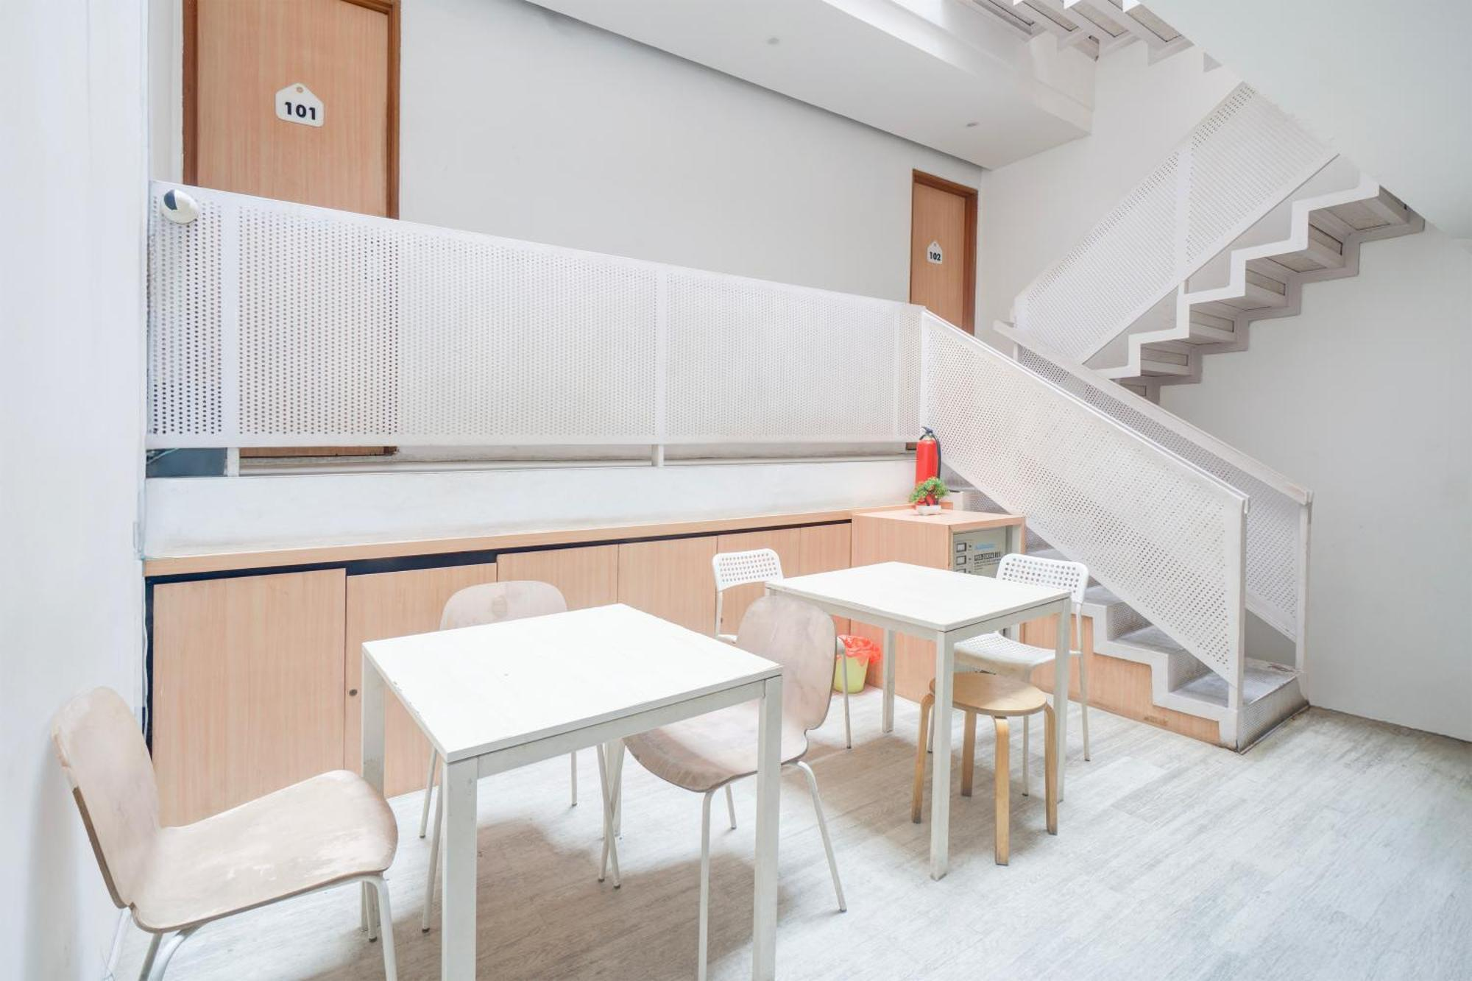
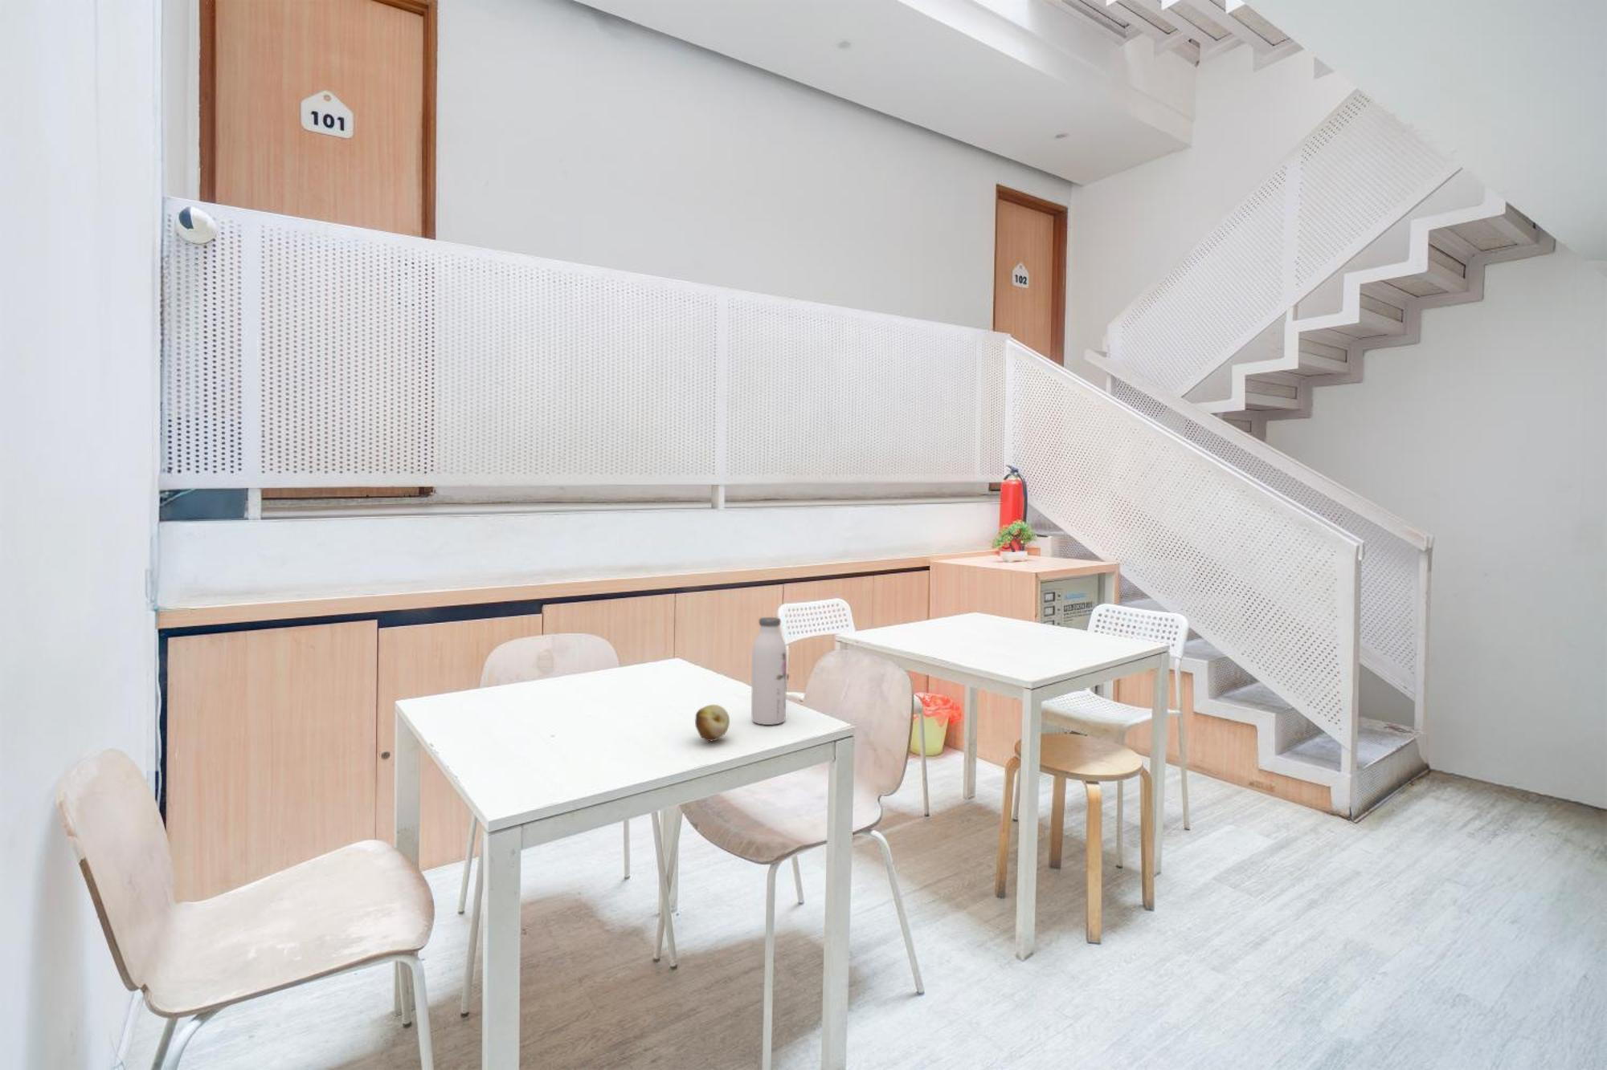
+ water bottle (769, 669)
+ fruit (712, 722)
